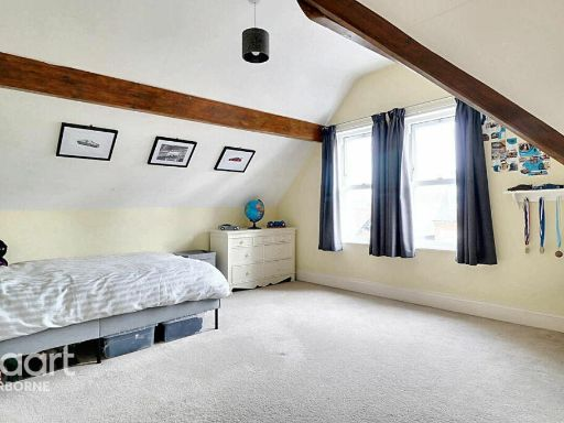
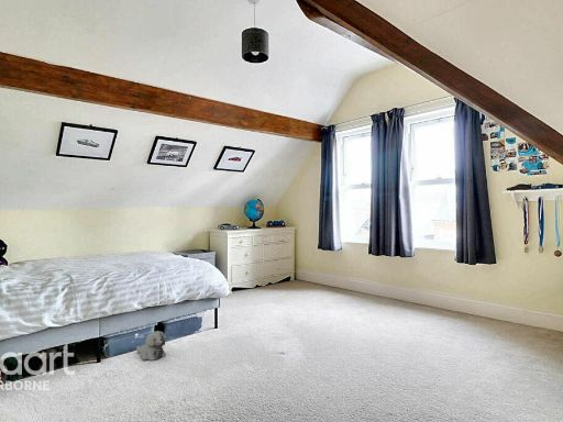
+ plush toy (151, 342)
